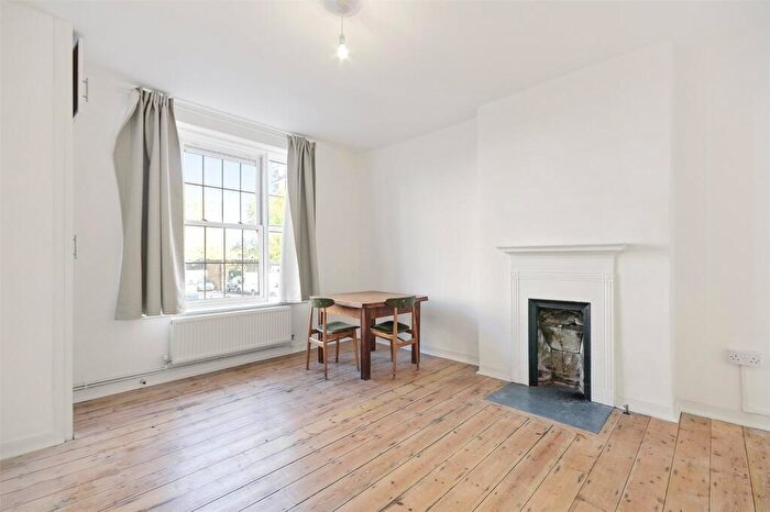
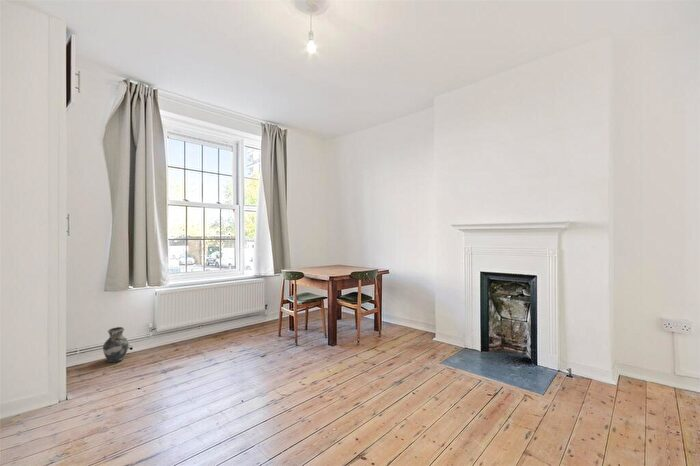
+ ceramic jug (116, 344)
